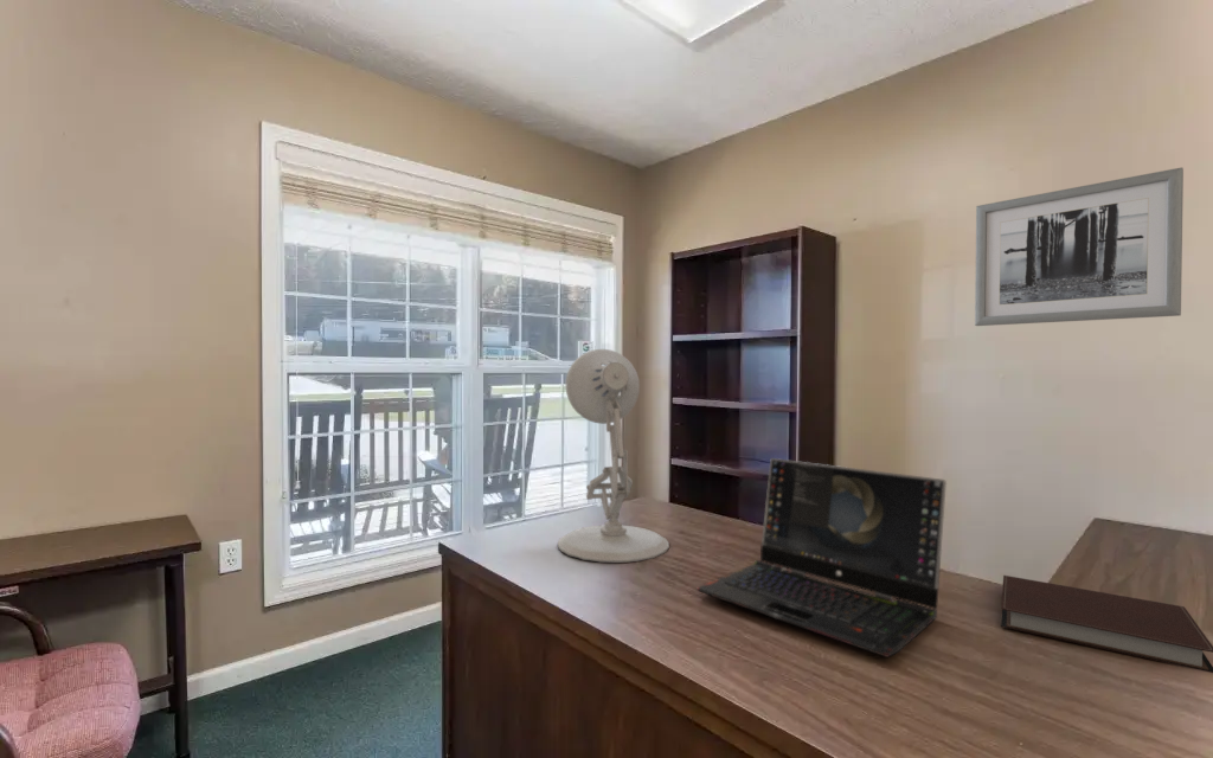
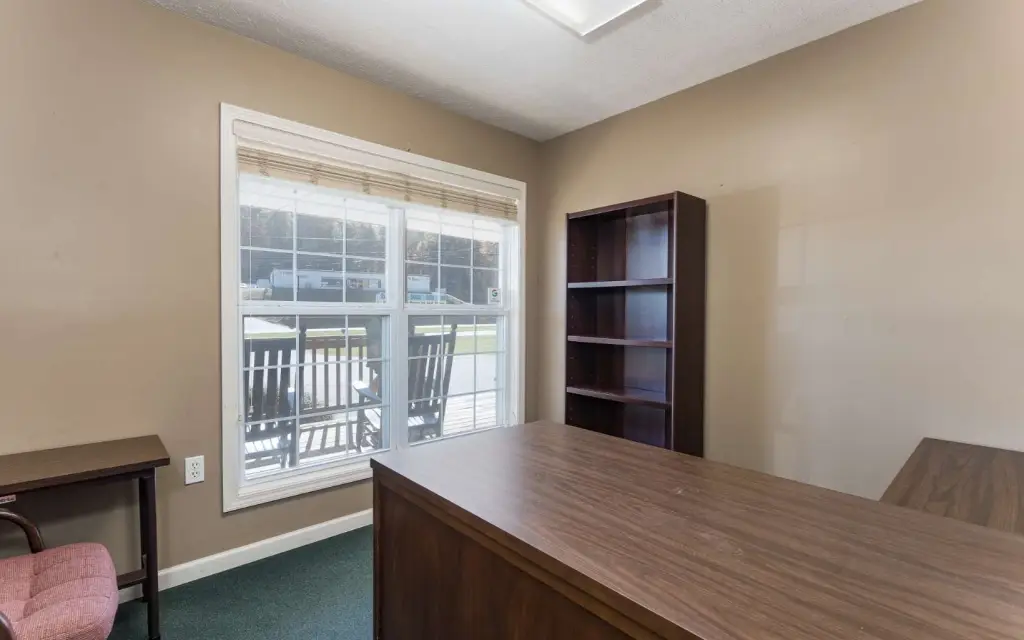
- desk lamp (611, 444)
- notebook (1092, 615)
- laptop computer (817, 540)
- wall art (1067, 255)
